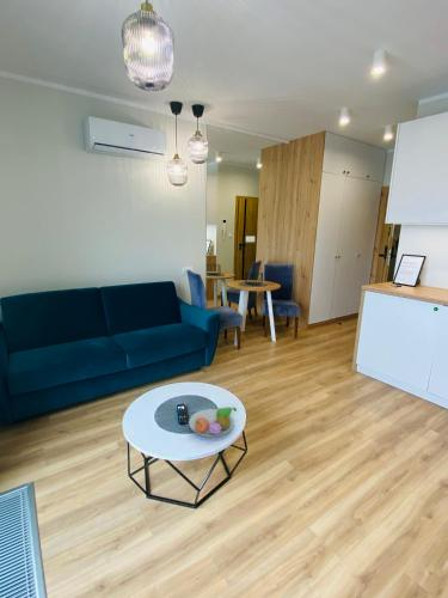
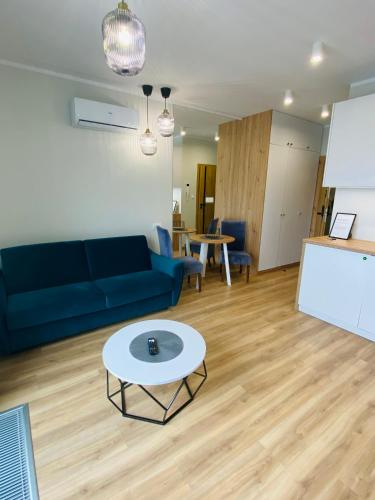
- fruit bowl (213, 417)
